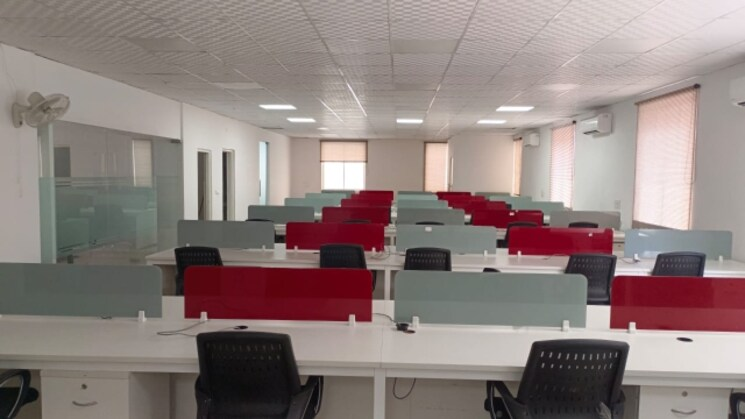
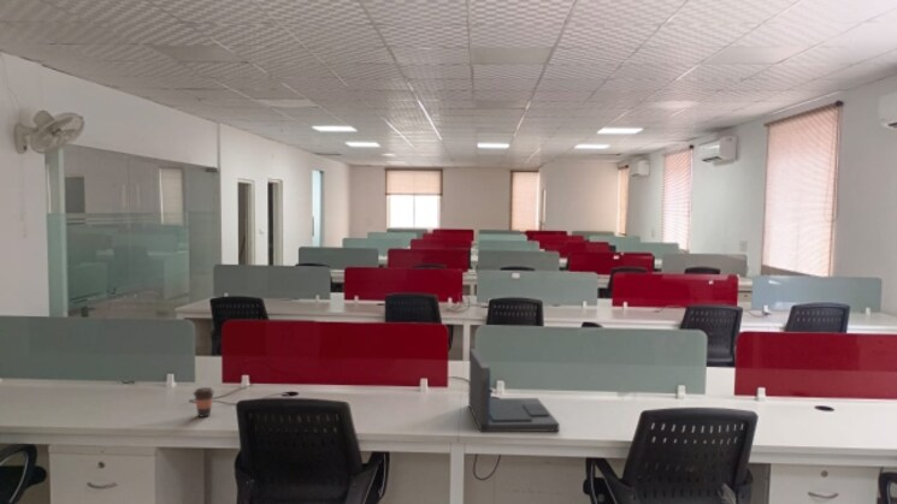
+ laptop (512, 398)
+ coffee cup (203, 402)
